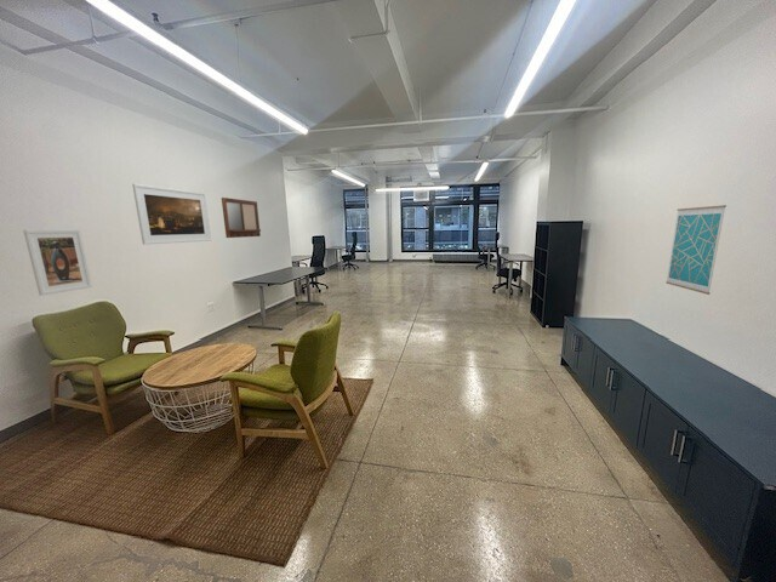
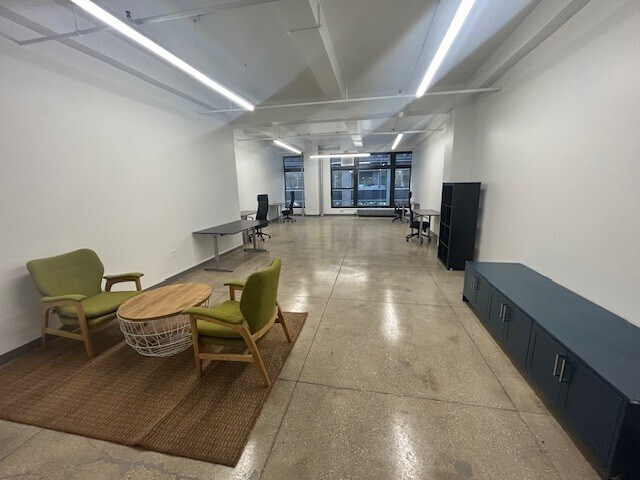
- writing board (244, 218)
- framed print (61, 261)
- wall art (692, 249)
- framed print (177, 216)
